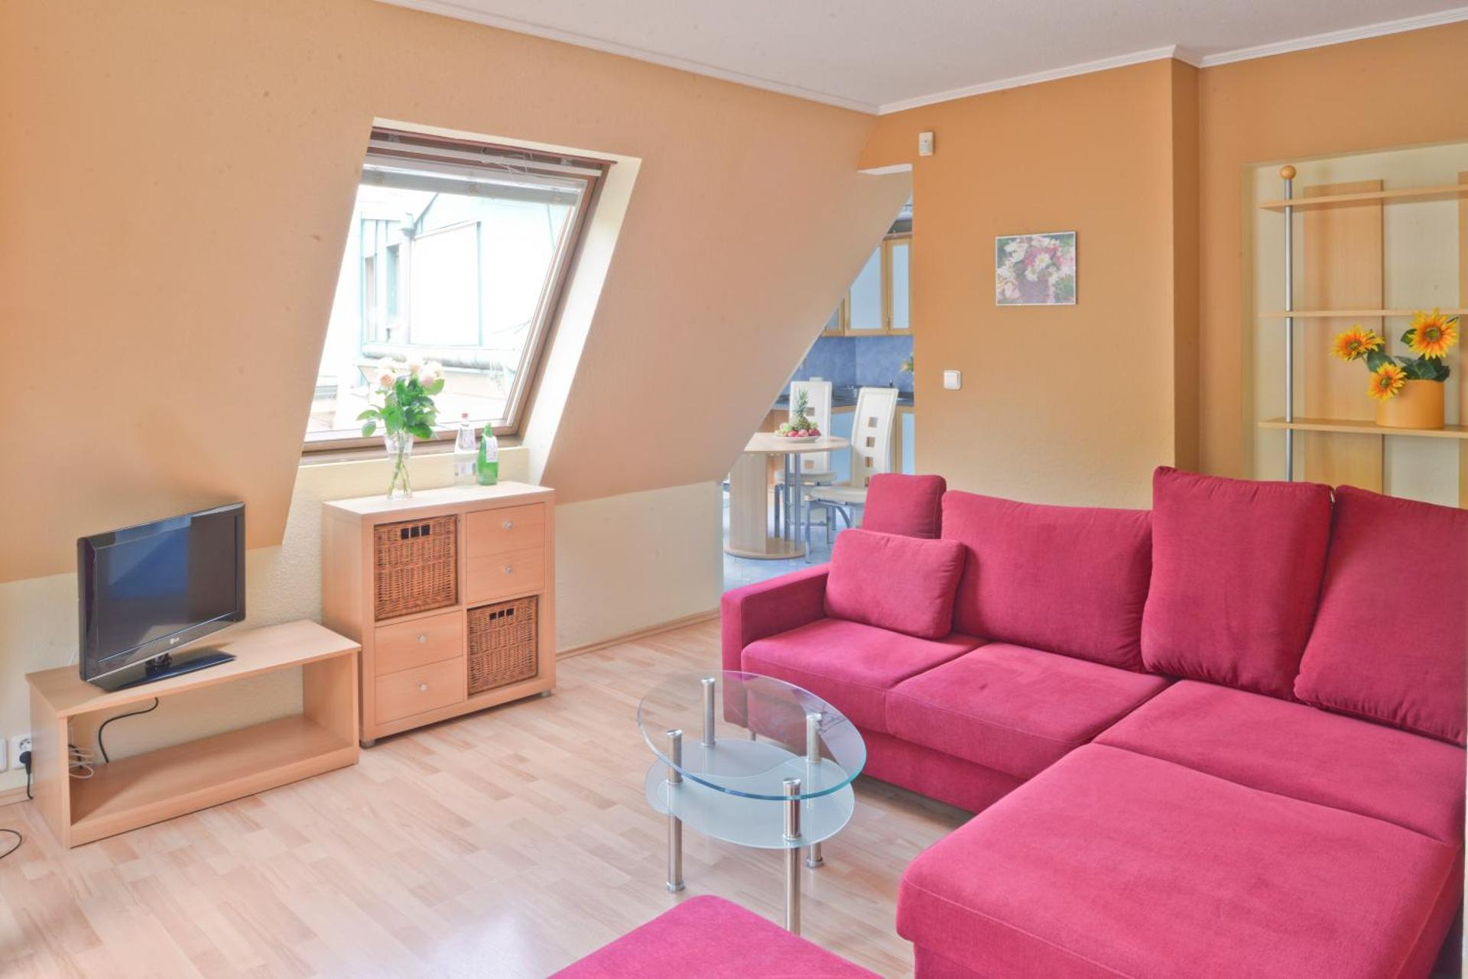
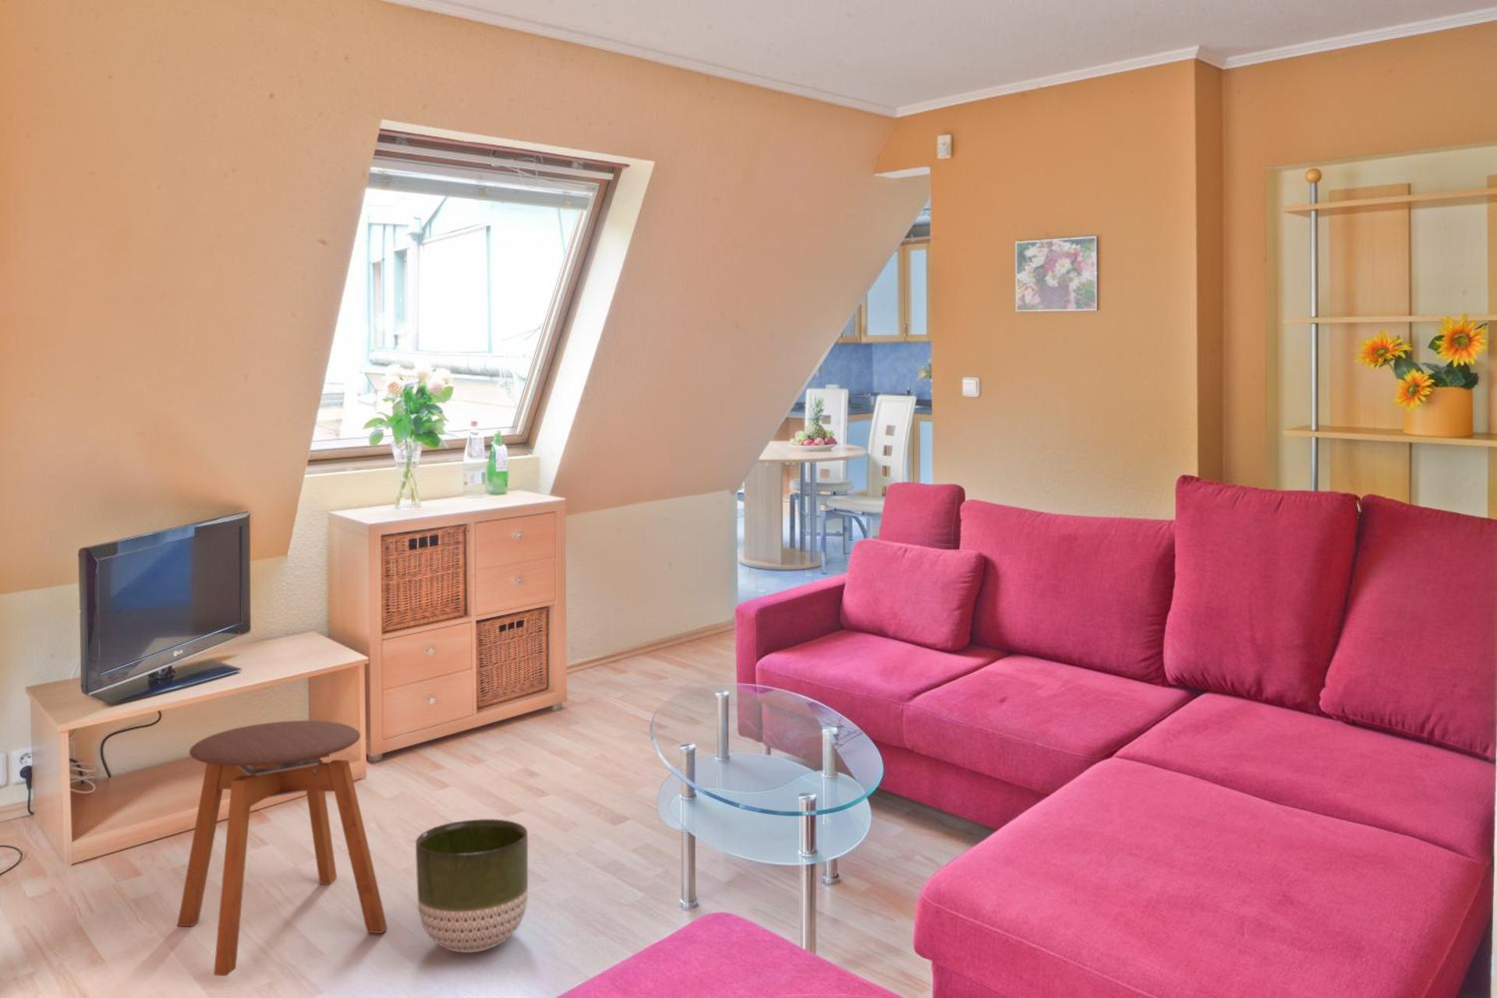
+ stool (247, 829)
+ planter (474, 890)
